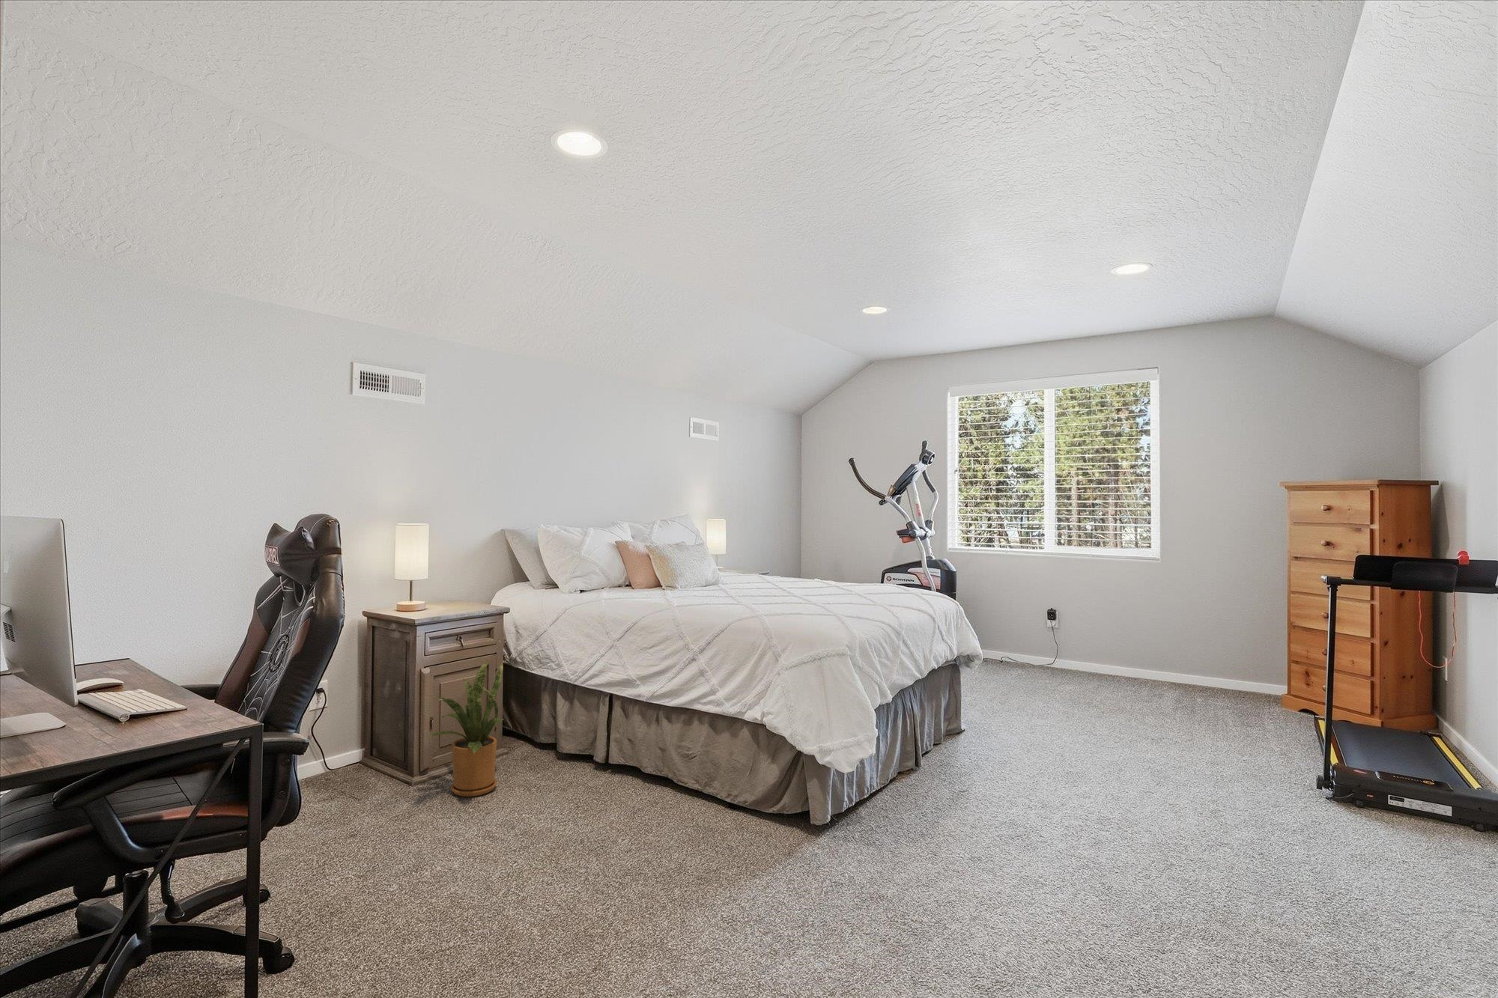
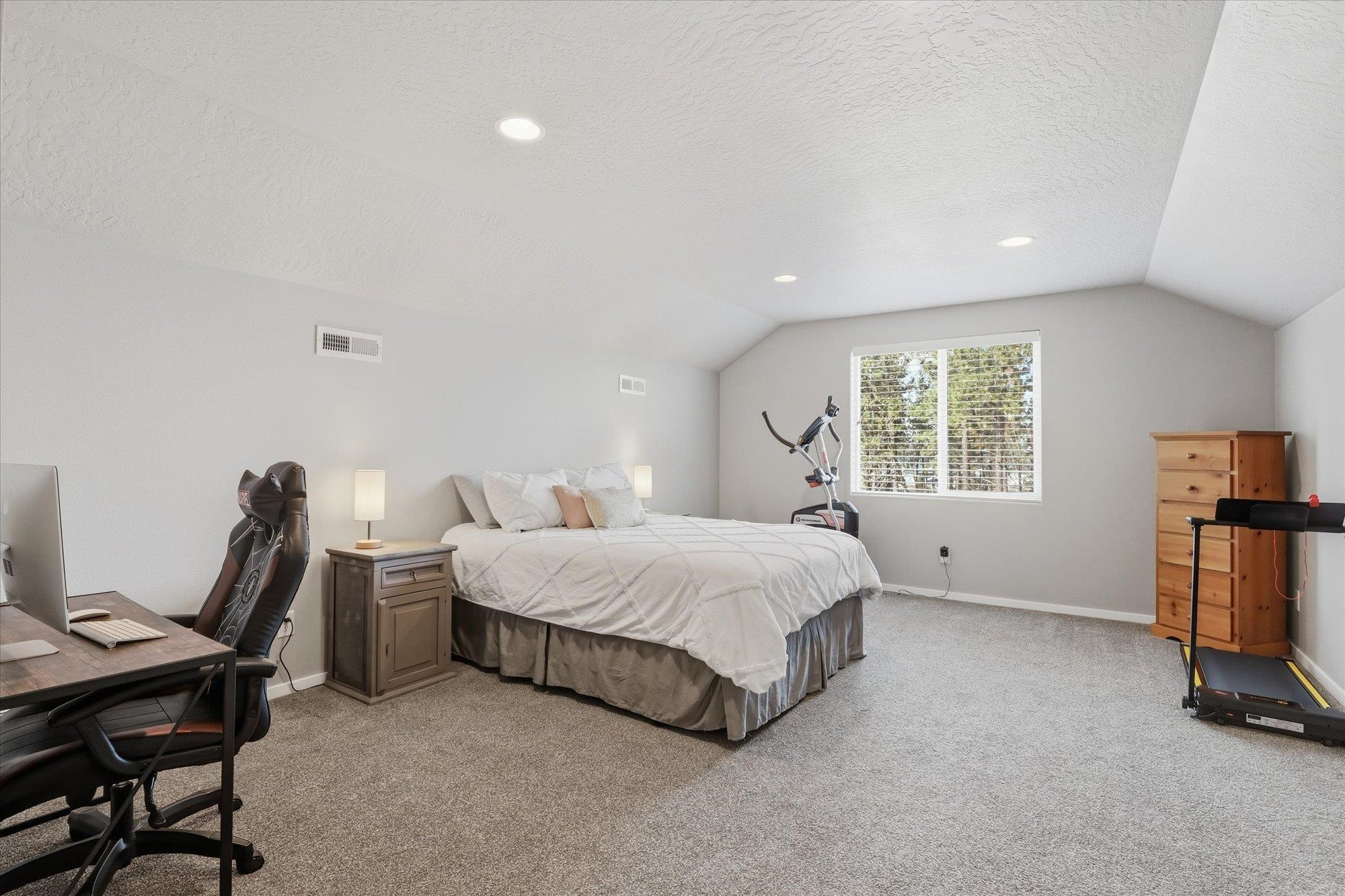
- house plant (468, 728)
